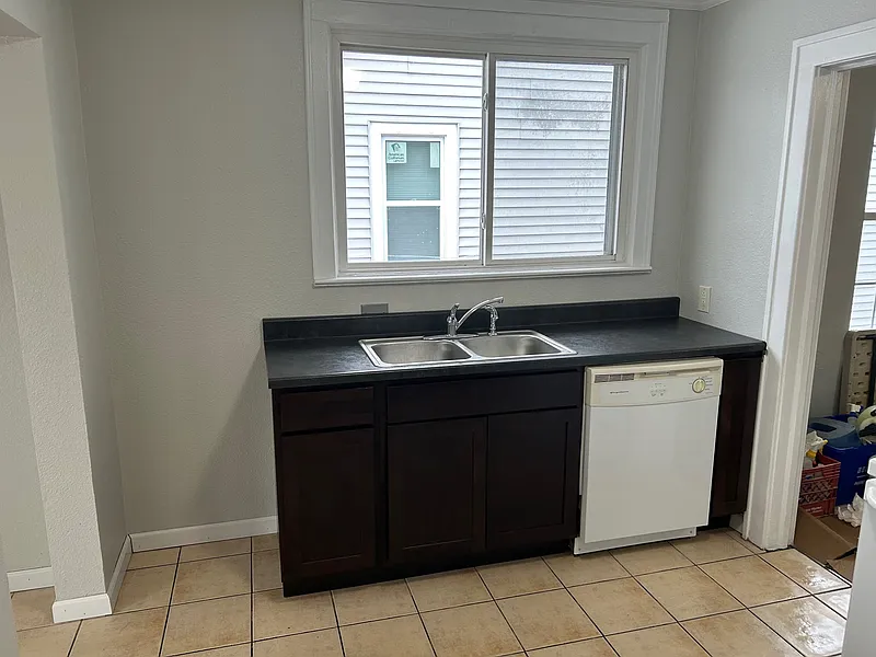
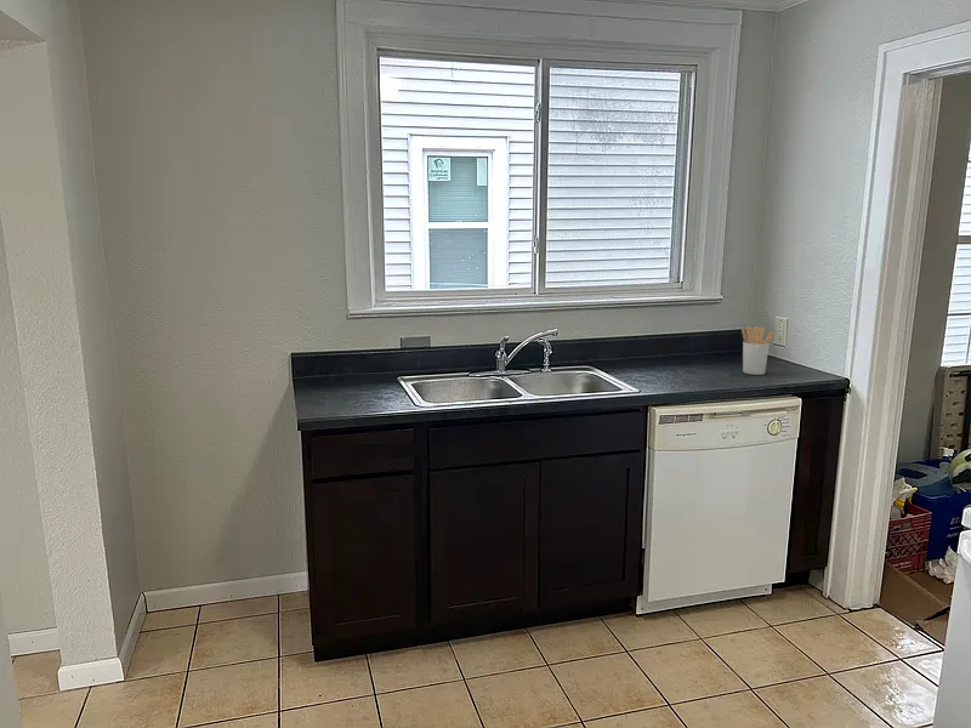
+ utensil holder (754, 348)
